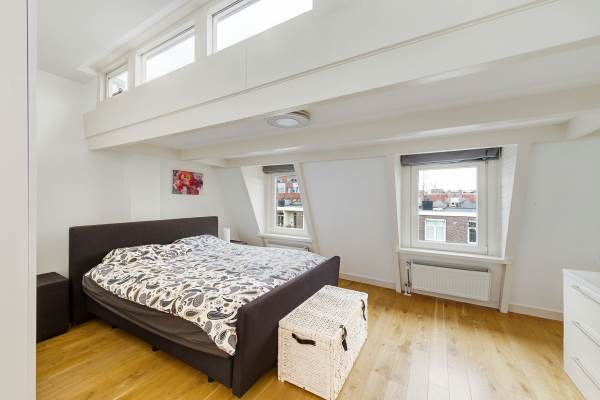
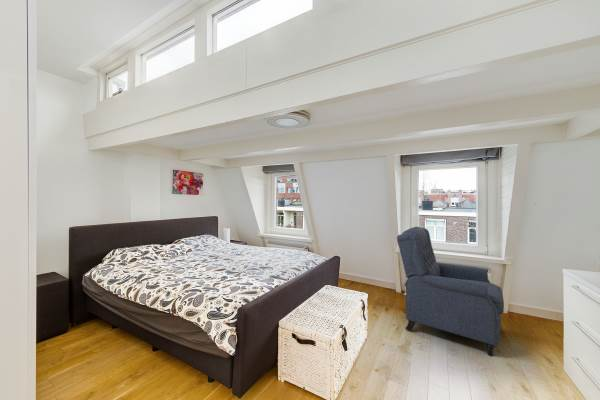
+ chair (448, 278)
